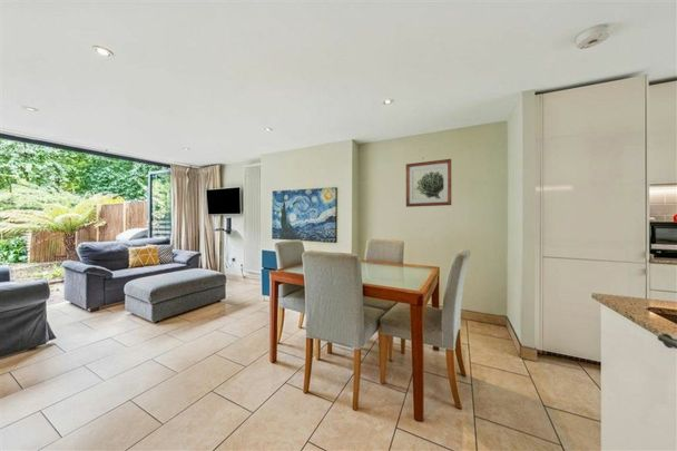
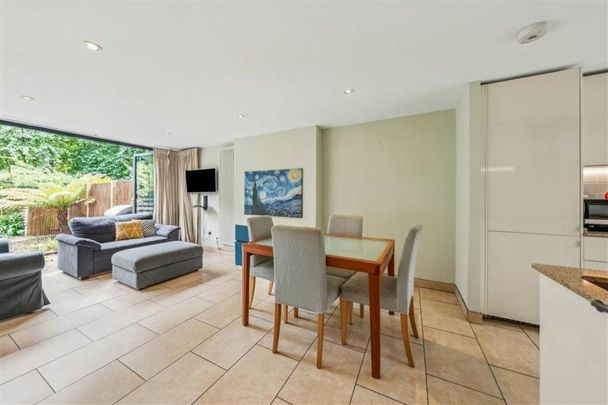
- wall art (428, 184)
